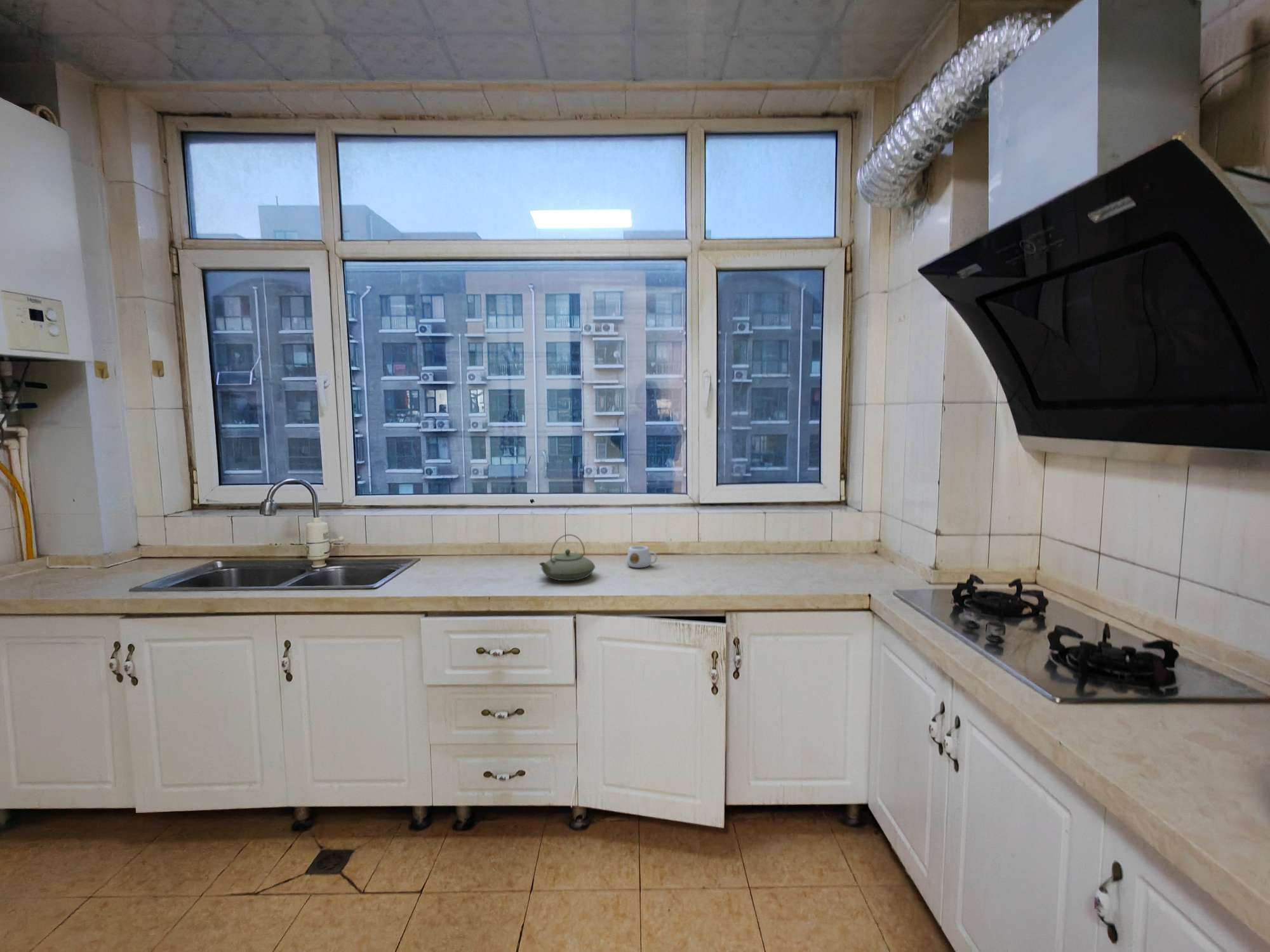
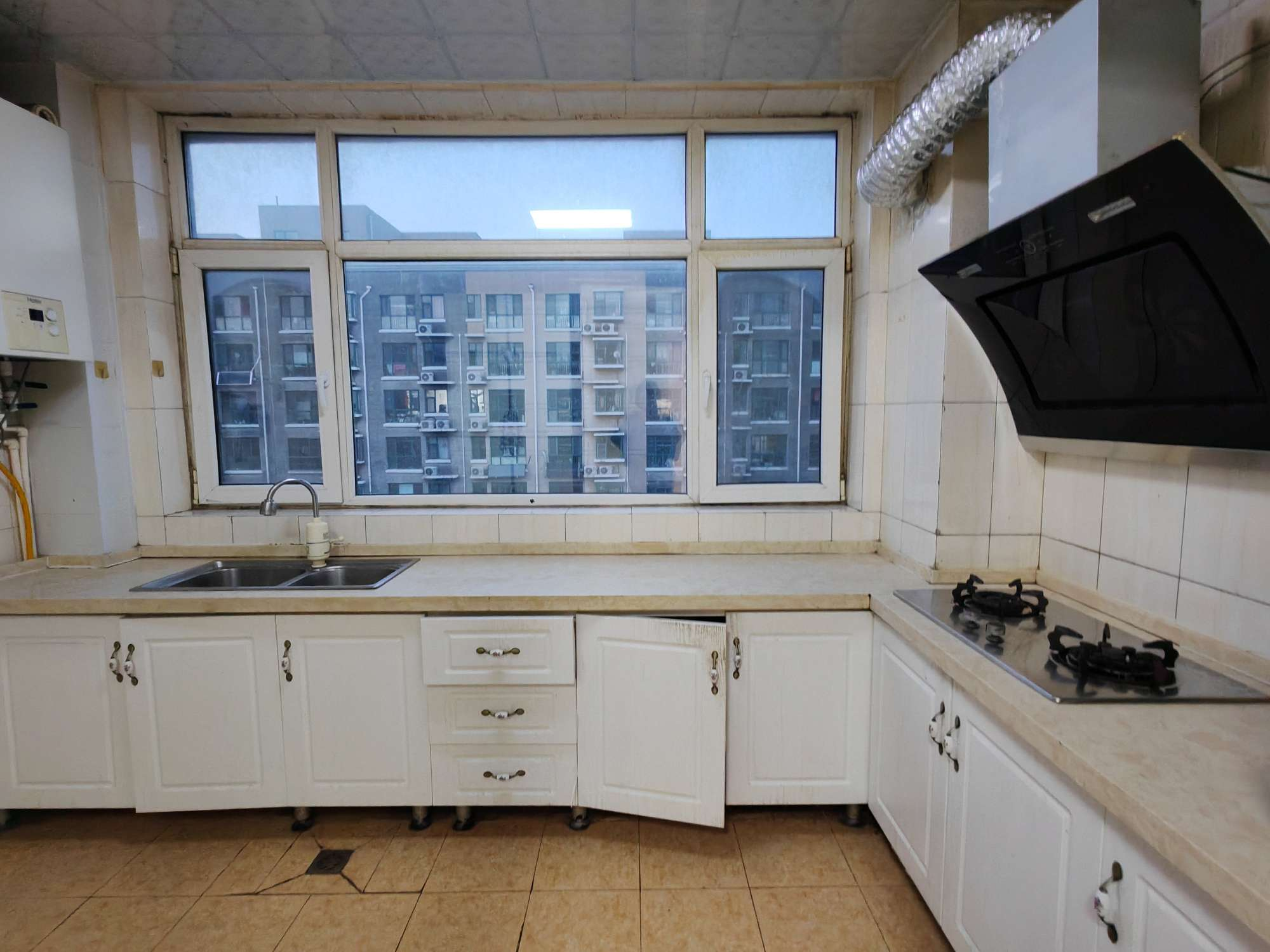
- teapot (565, 556)
- mug (642, 557)
